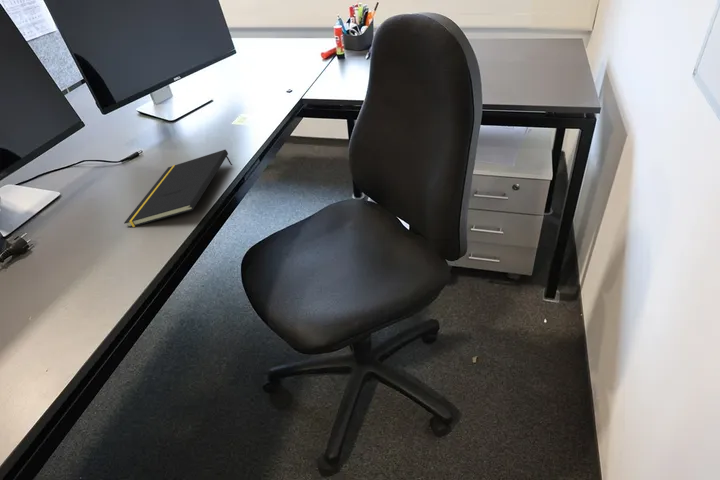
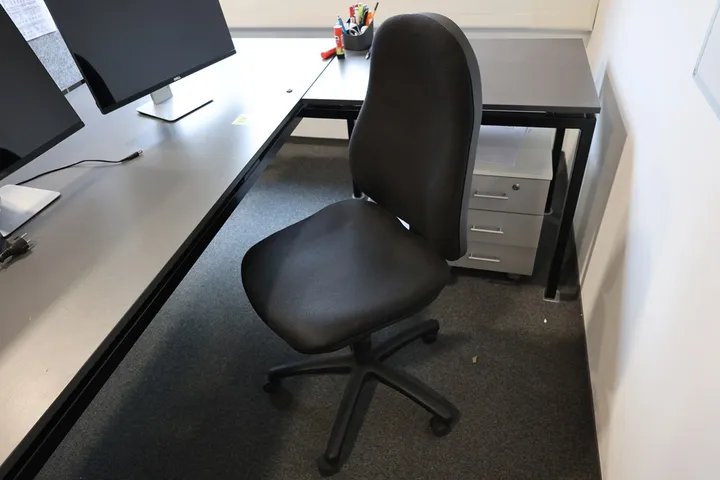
- notepad (179, 186)
